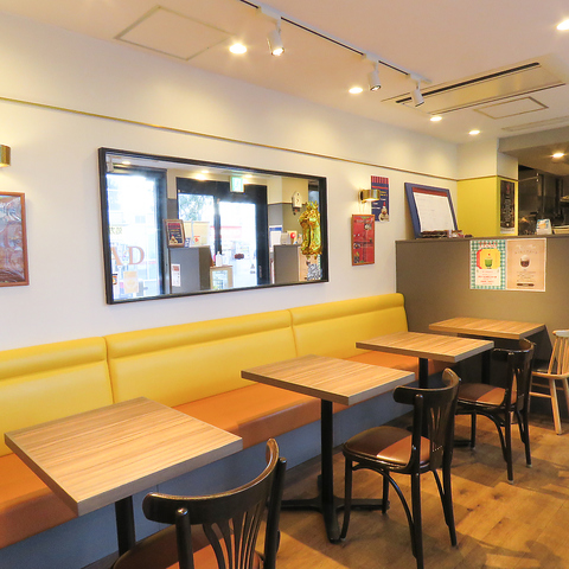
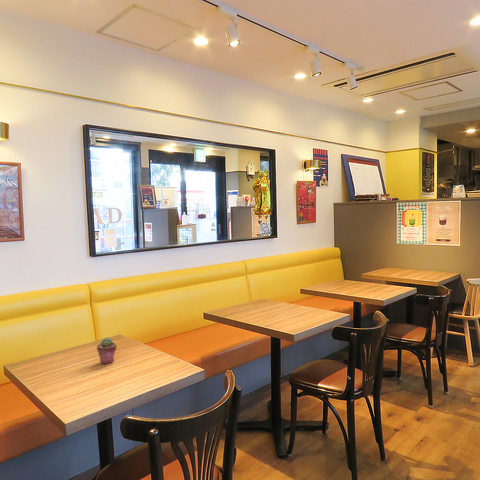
+ potted succulent (106, 349)
